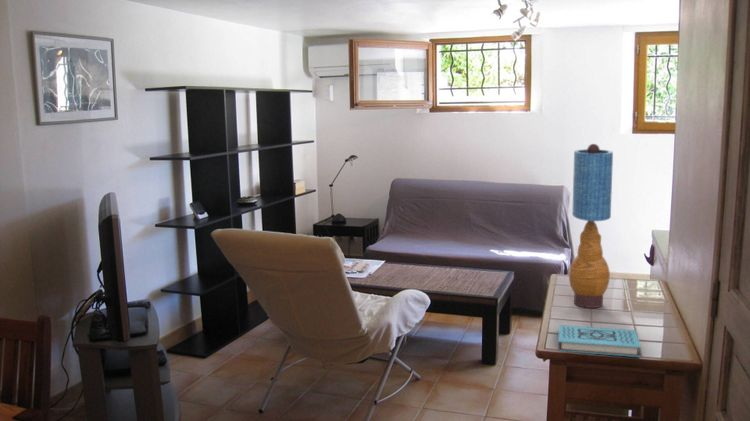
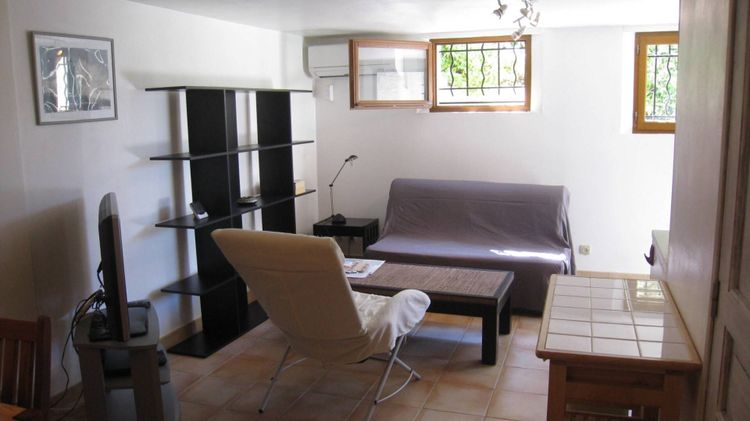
- book (597, 340)
- table lamp (590, 225)
